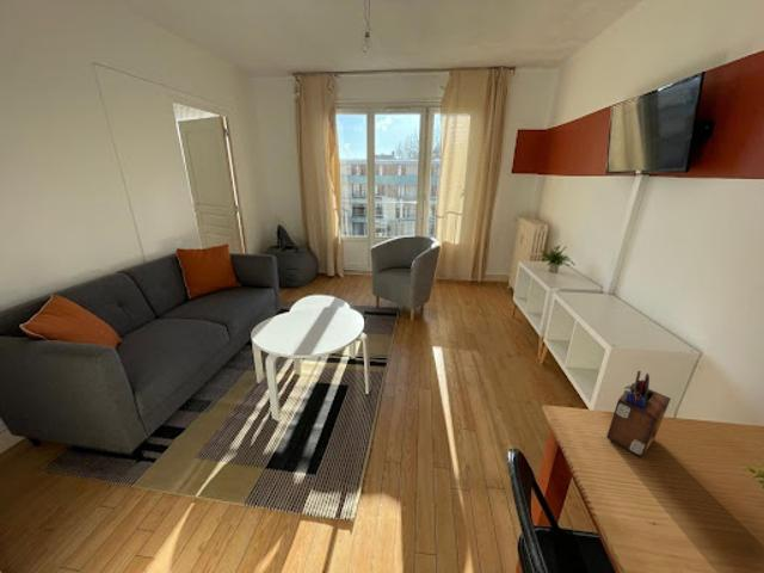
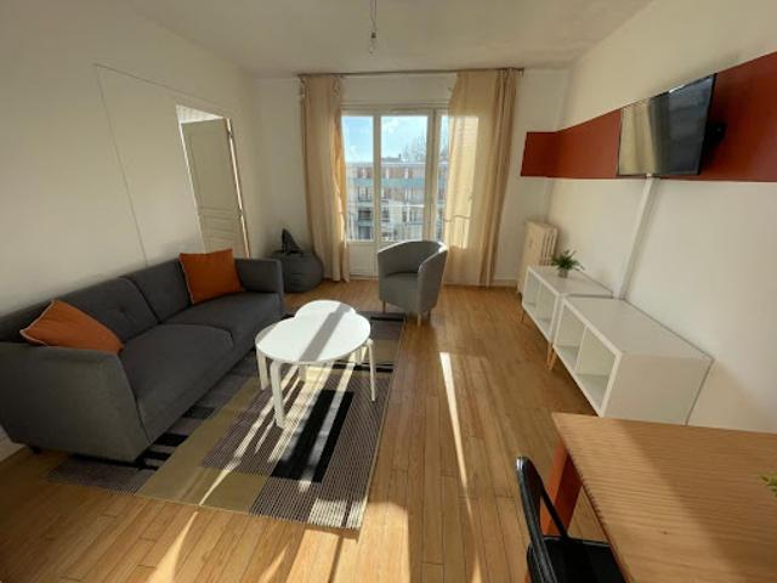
- desk organizer (640, 411)
